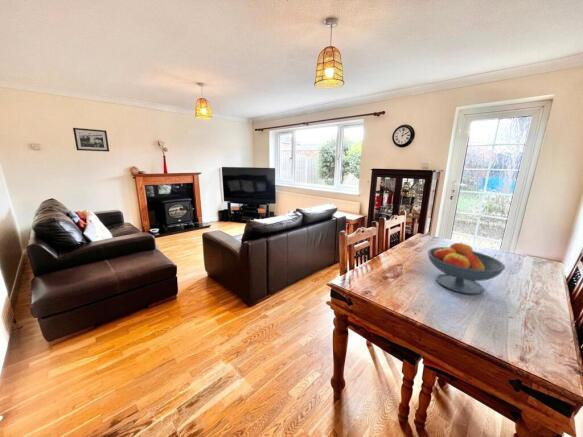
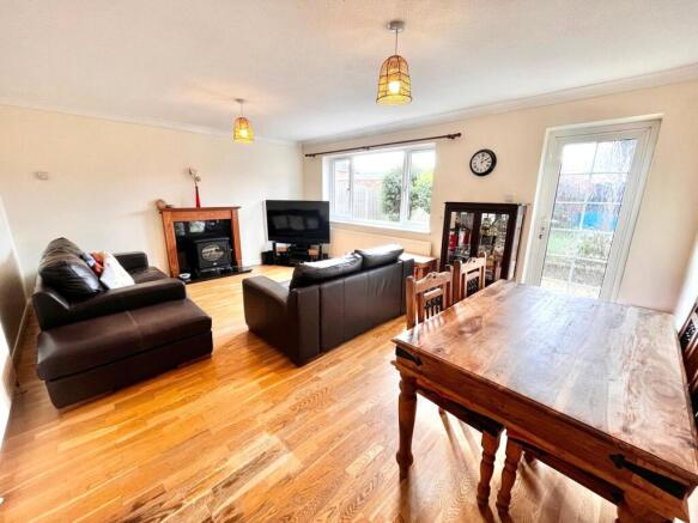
- picture frame (91, 140)
- fruit bowl (461, 266)
